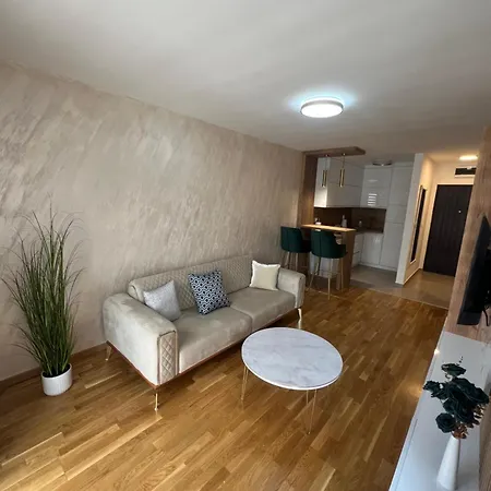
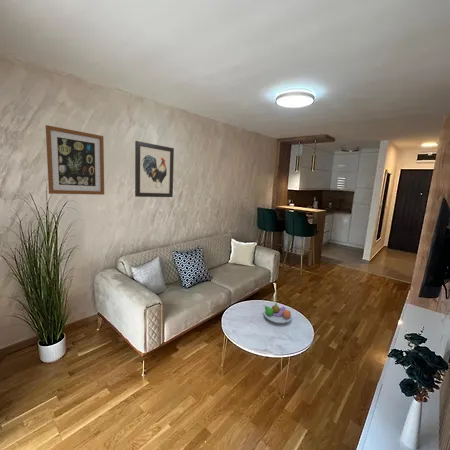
+ wall art (155, 171)
+ fruit bowl (277, 312)
+ wall art (77, 163)
